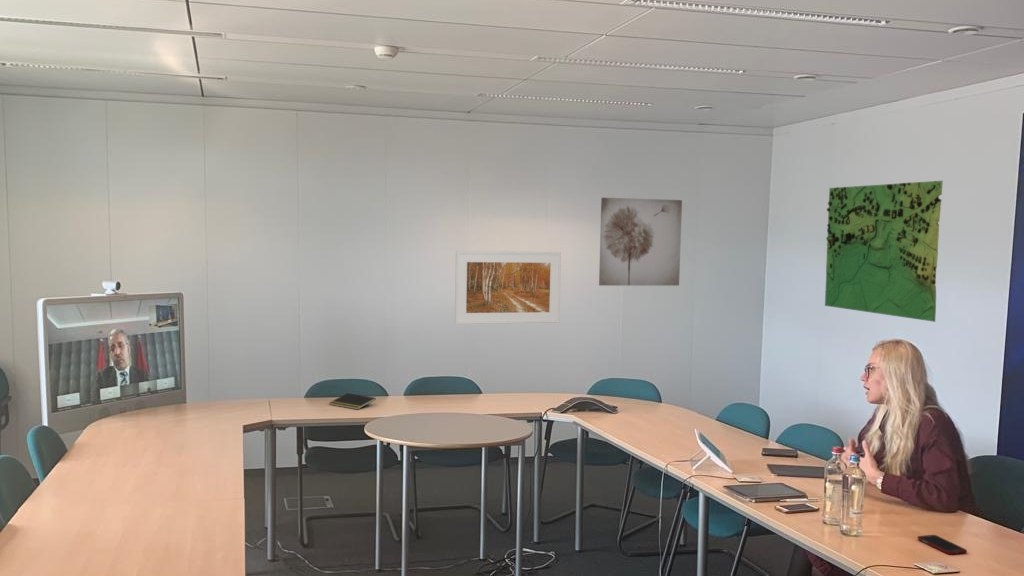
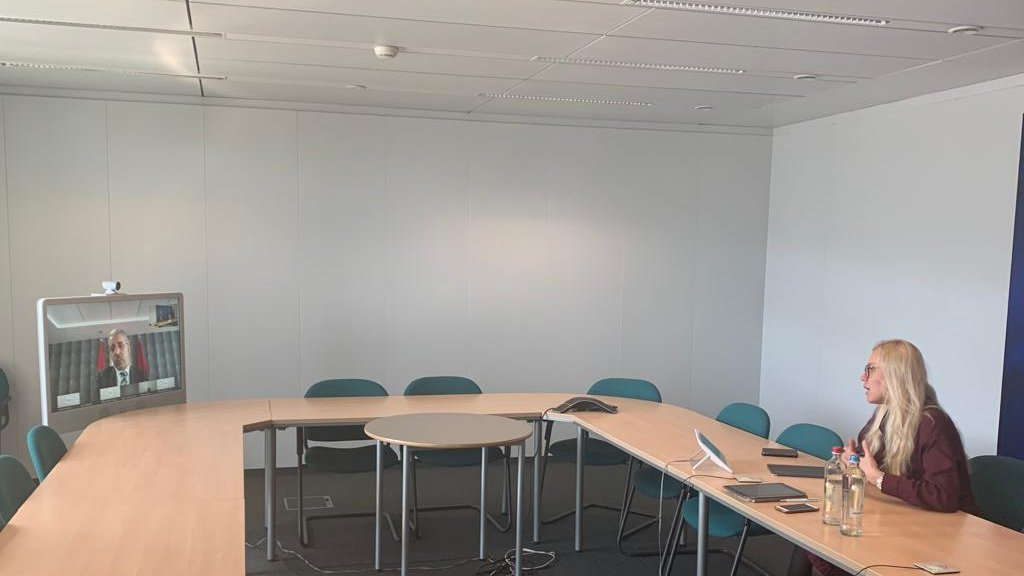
- map (876, 249)
- notepad (352, 401)
- cell phone (941, 544)
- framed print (508, 287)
- wall art (640, 242)
